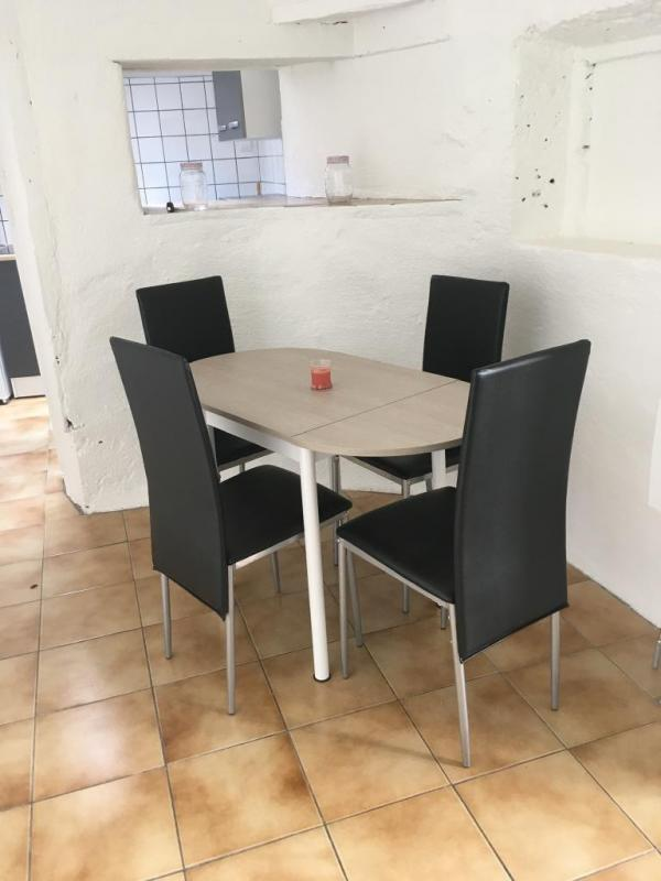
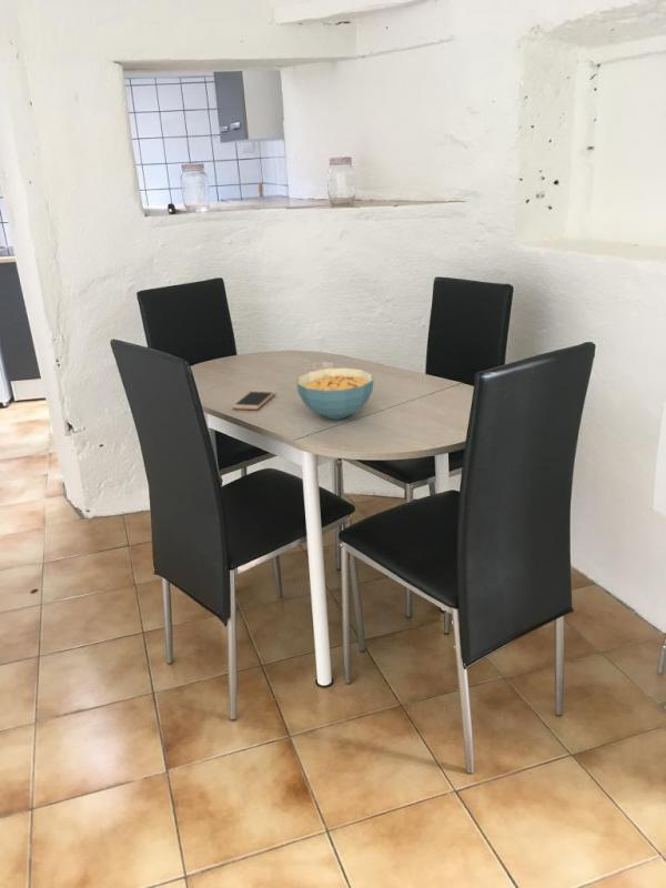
+ cereal bowl (335, 396)
+ smartphone (254, 400)
